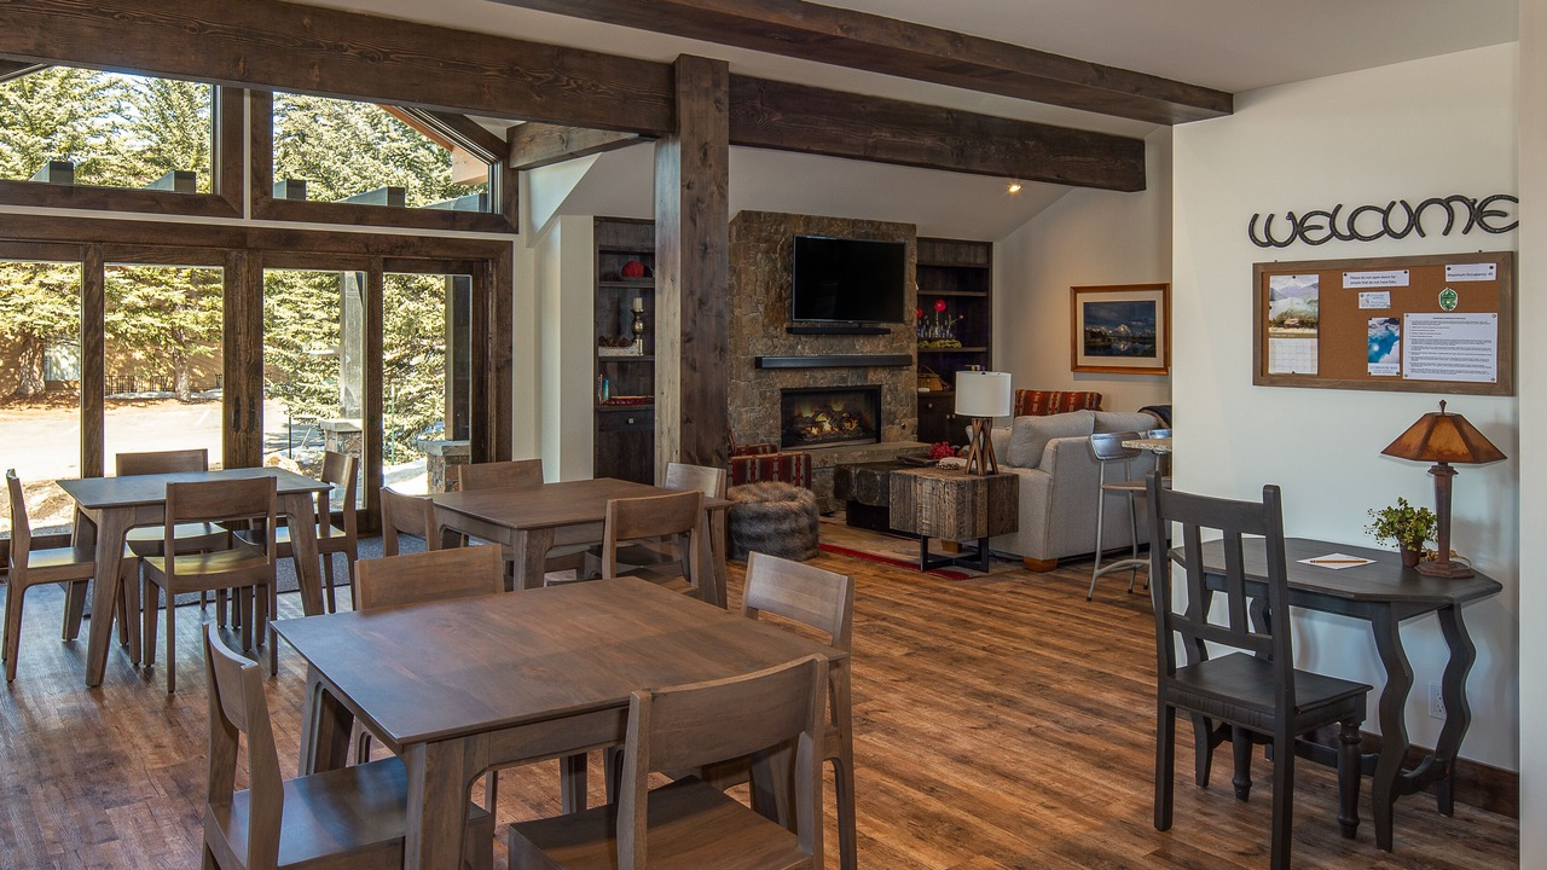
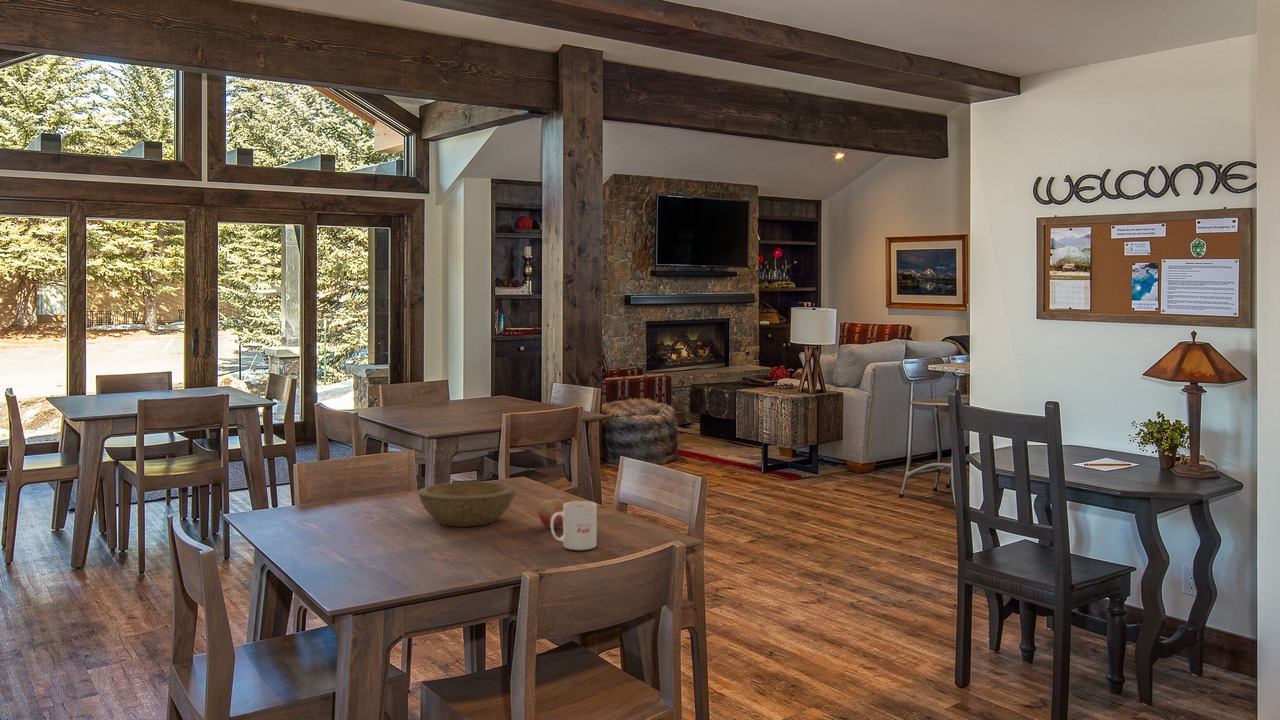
+ mug (573, 525)
+ bowl (467, 504)
+ fruit (553, 513)
